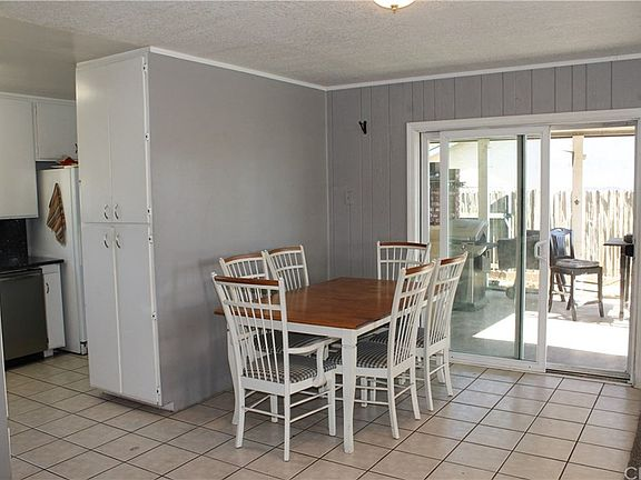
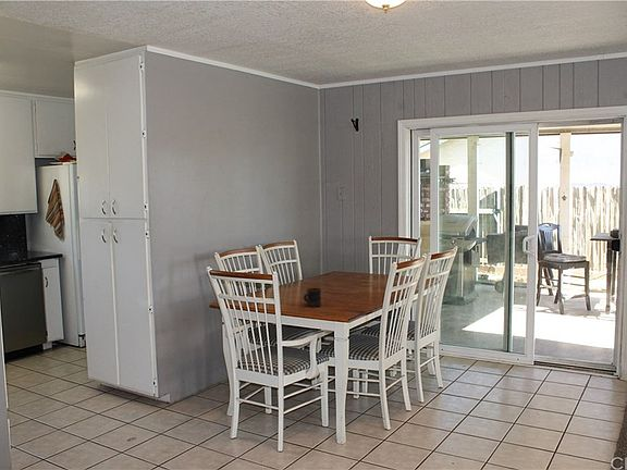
+ mug (311, 297)
